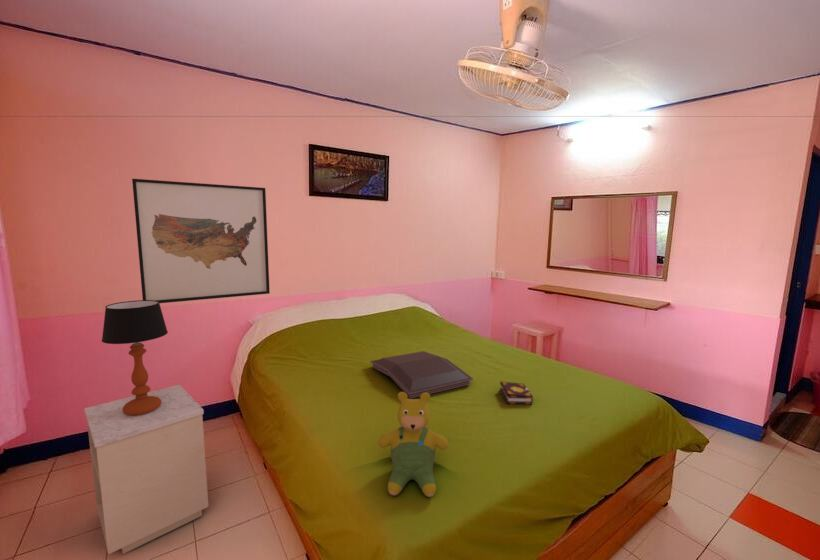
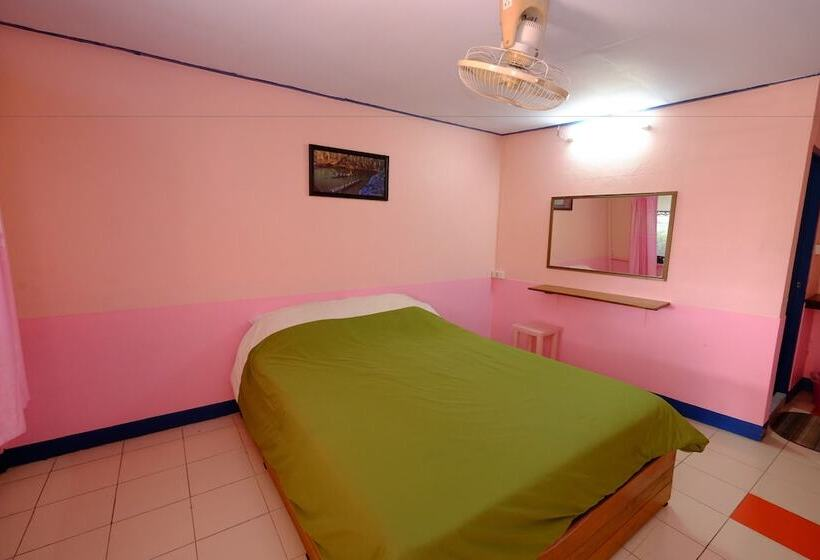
- nightstand (148, 463)
- serving tray (418, 367)
- book (515, 392)
- table lamp (138, 357)
- teddy bear (412, 439)
- wall art (208, 242)
